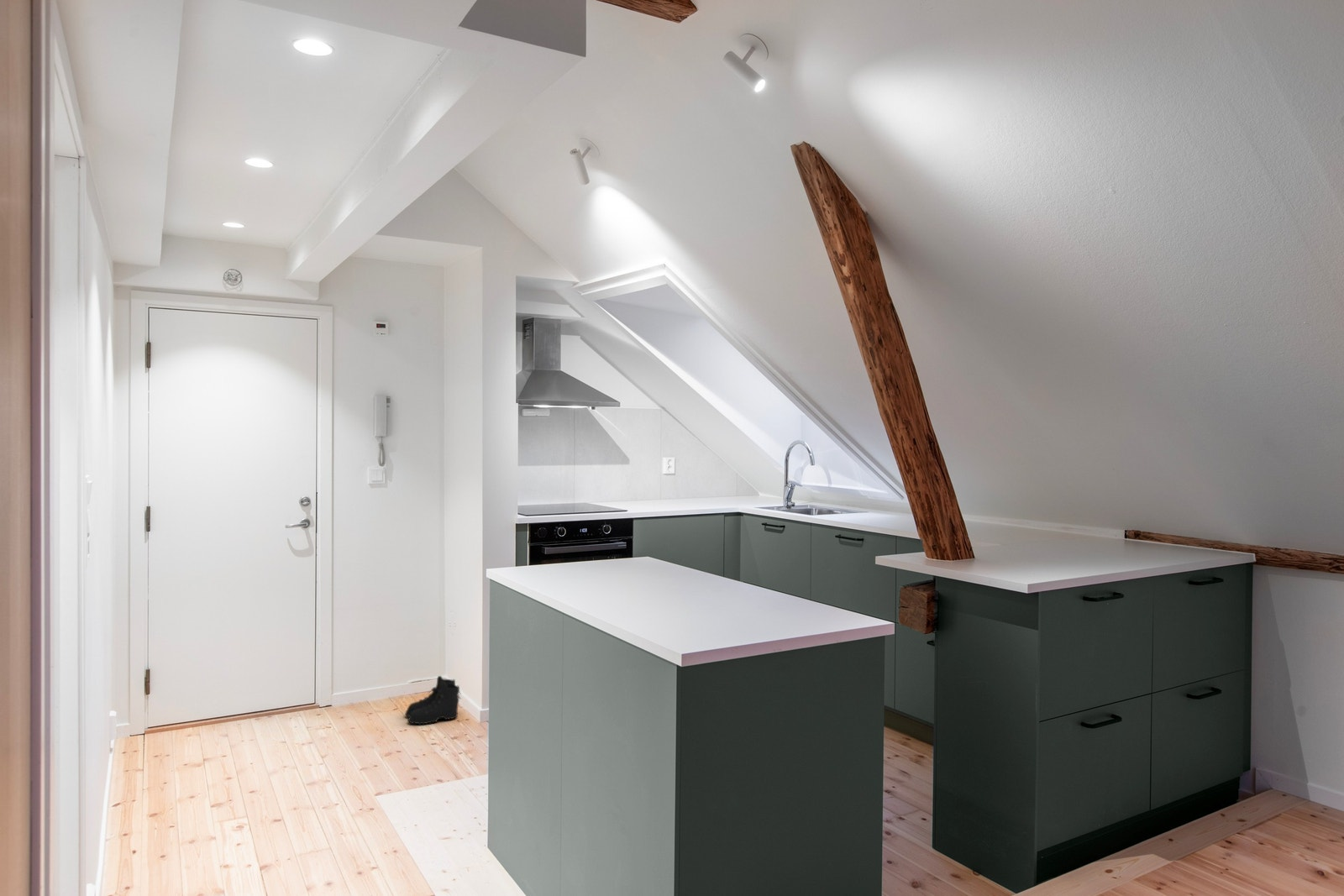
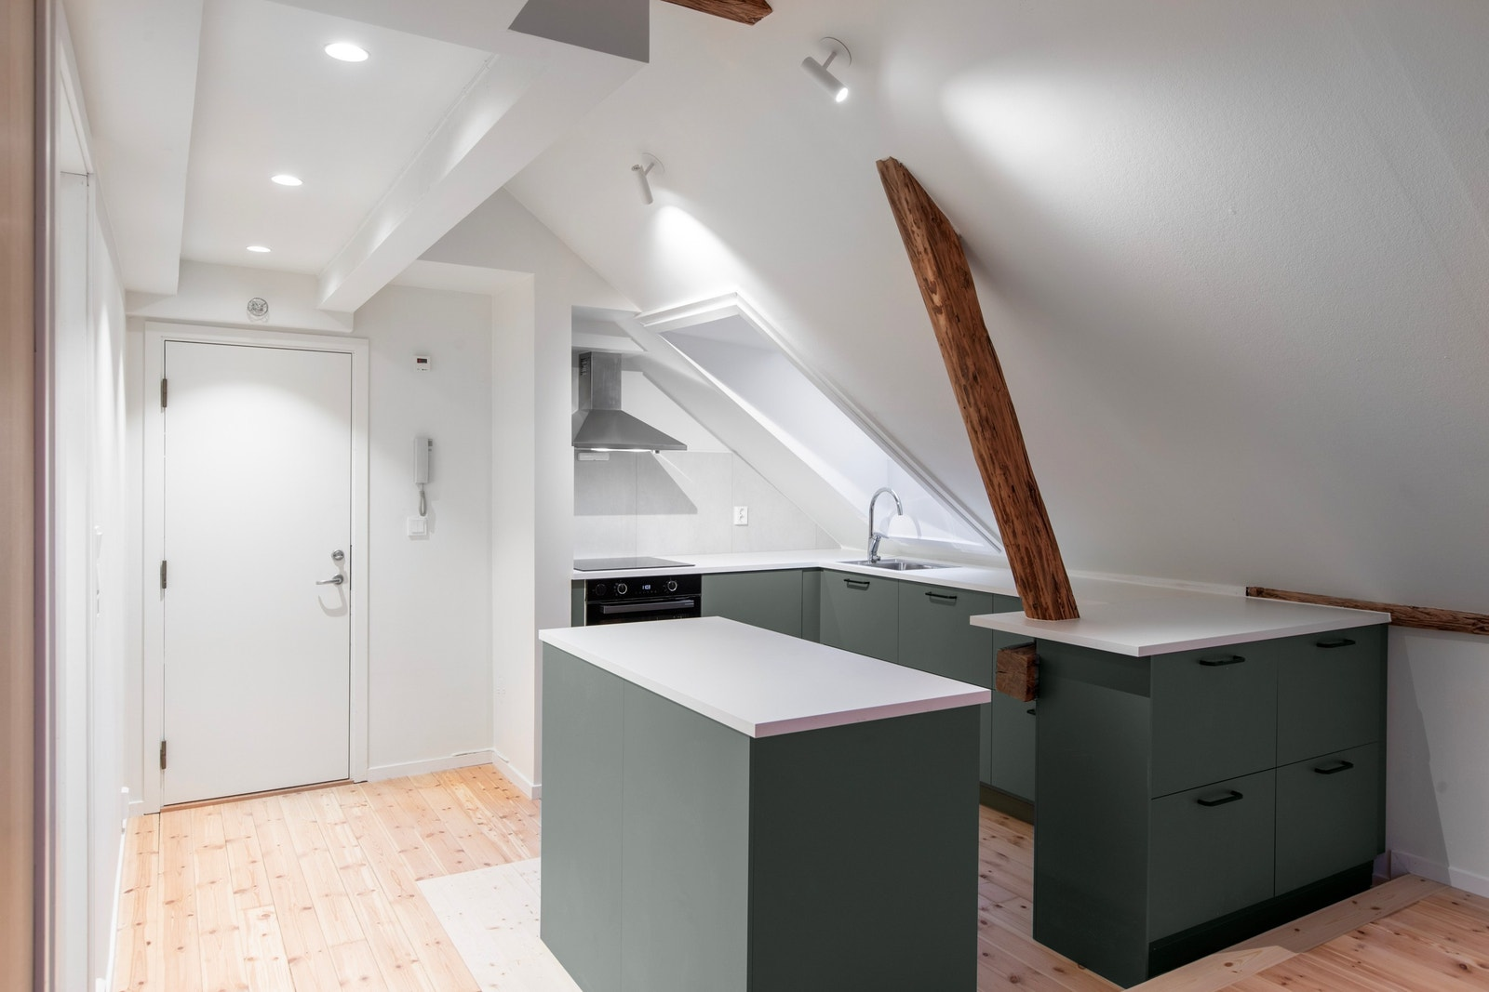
- boots (433, 698)
